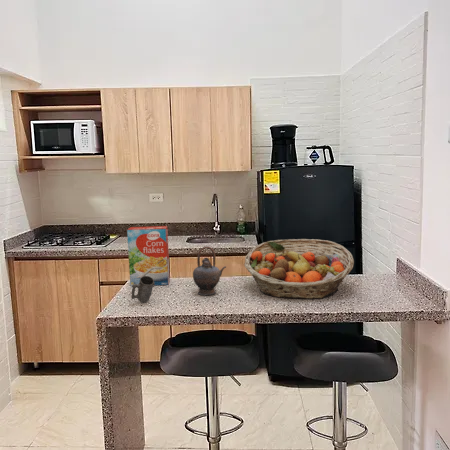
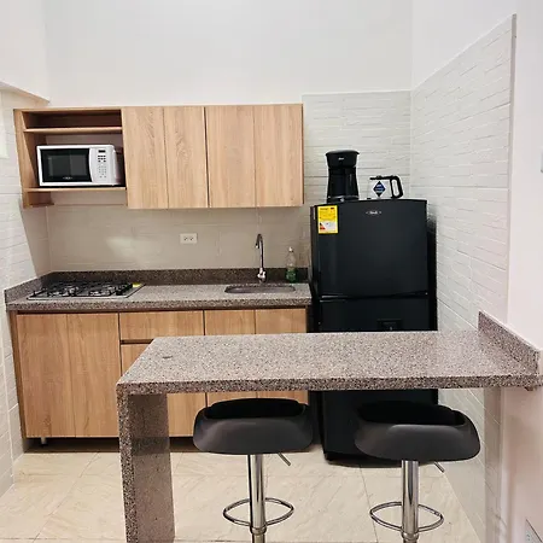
- fruit basket (298, 267)
- teapot (209, 270)
- cereal box (149, 255)
- mug (142, 290)
